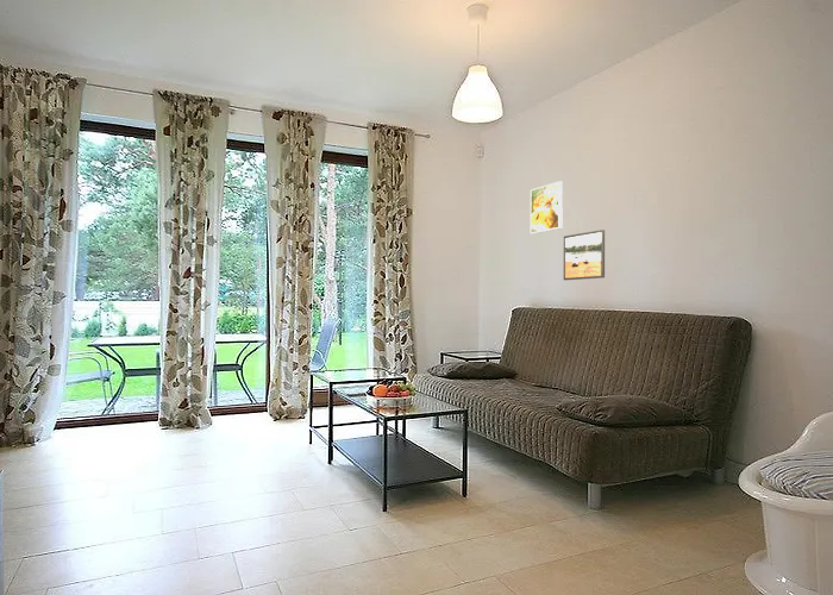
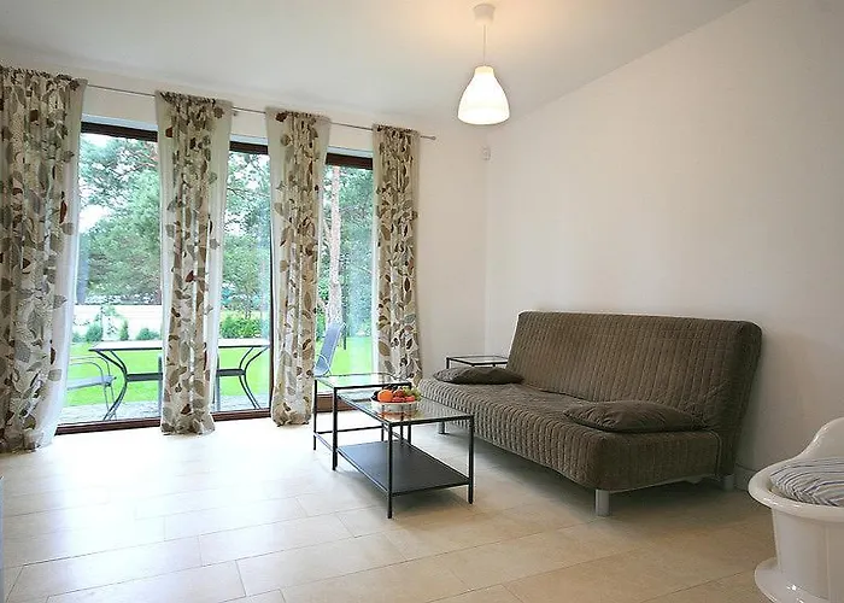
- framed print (583, 256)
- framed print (545, 208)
